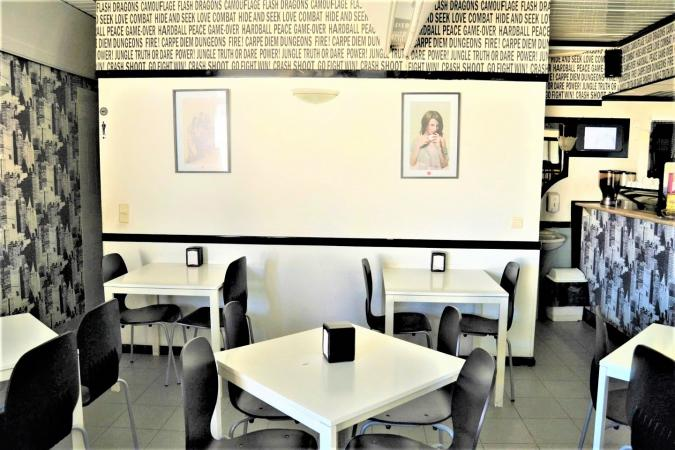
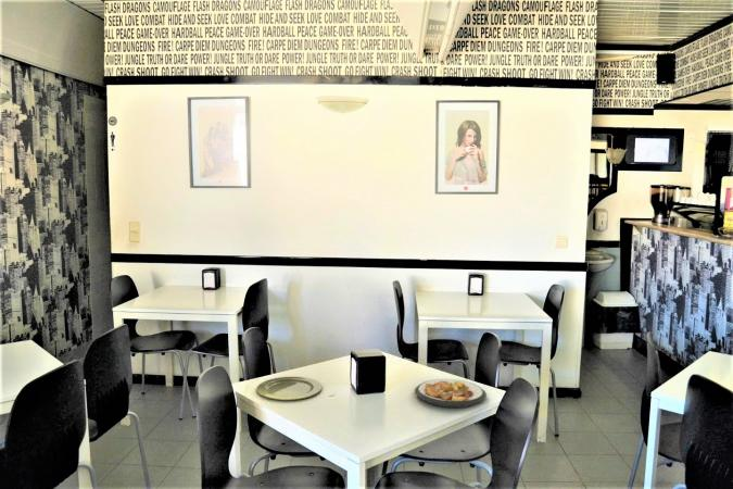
+ plate (289, 388)
+ plate (450, 389)
